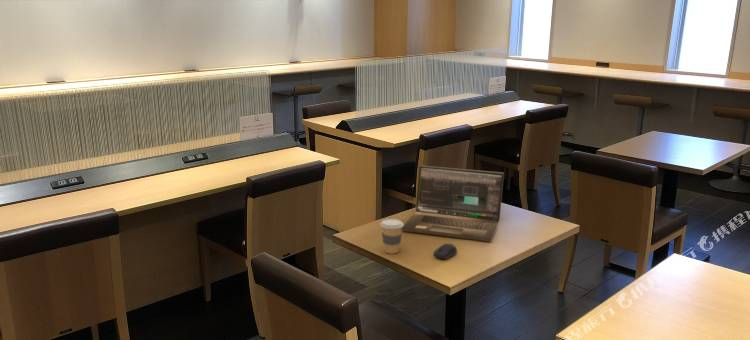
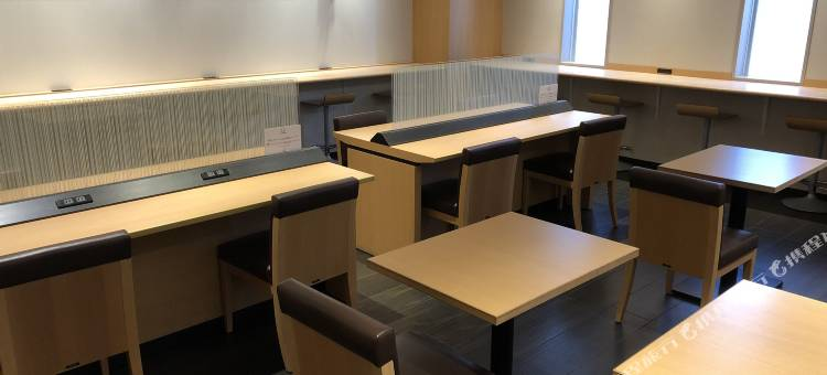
- computer mouse (445, 249)
- laptop (453, 200)
- coffee cup (391, 236)
